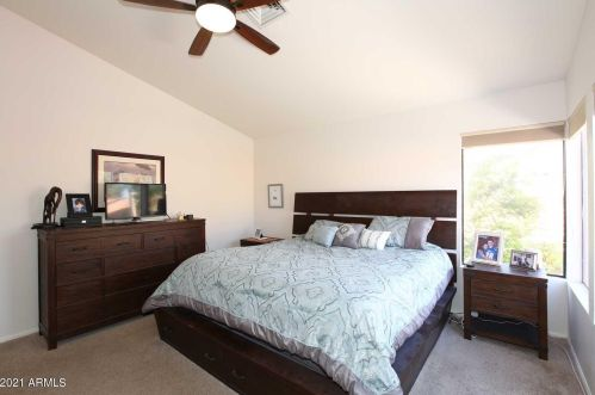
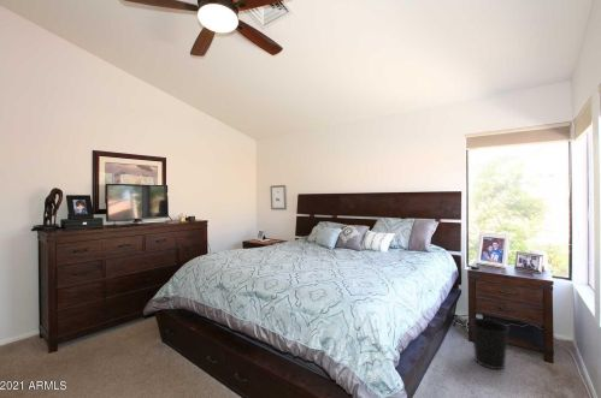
+ wastebasket (489, 343)
